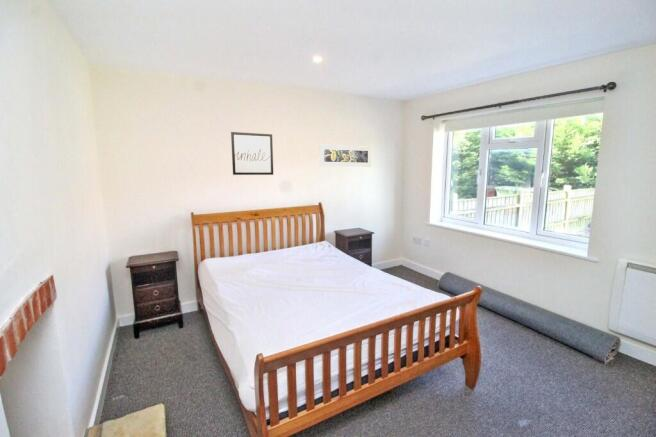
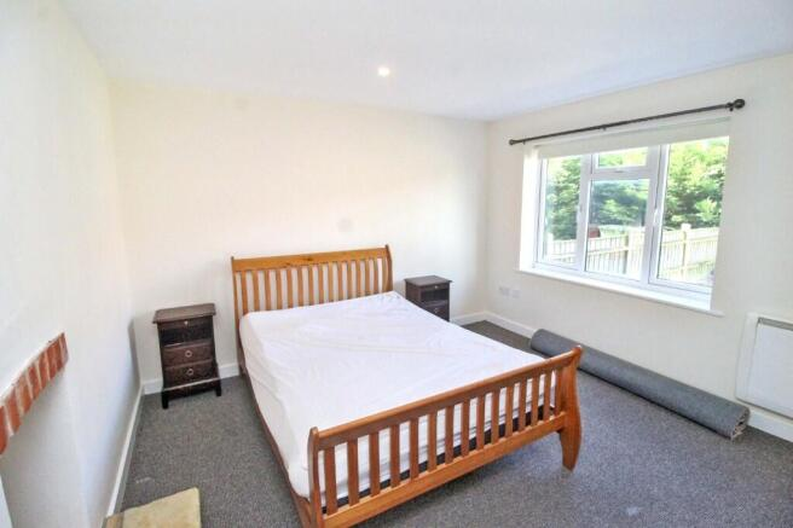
- wall art (252, 154)
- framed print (346, 156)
